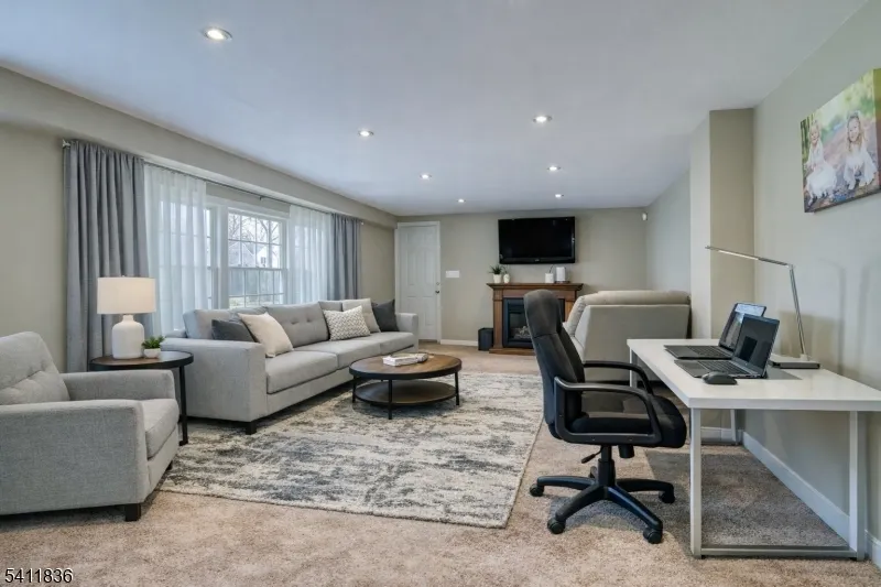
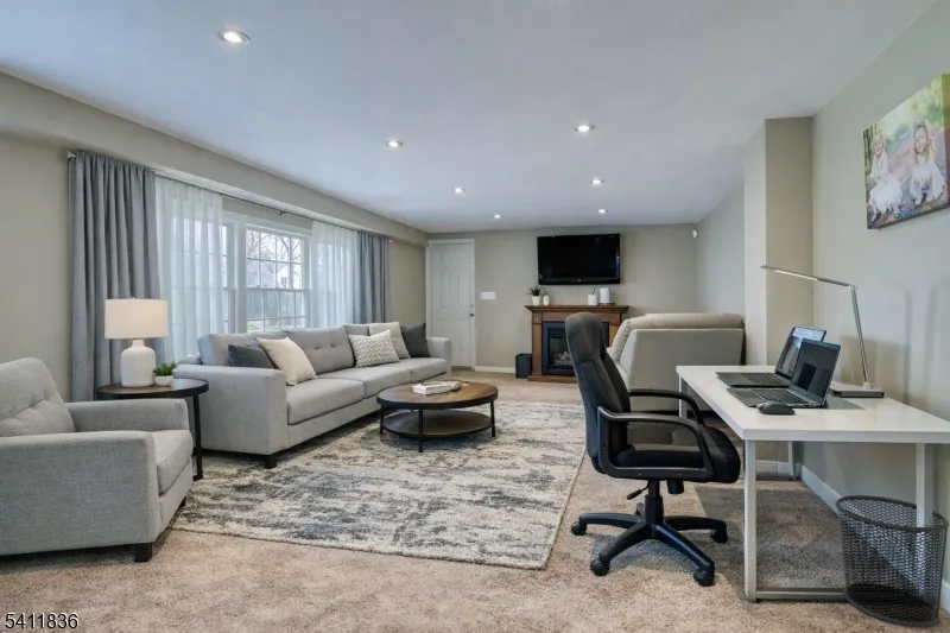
+ waste bin (889, 557)
